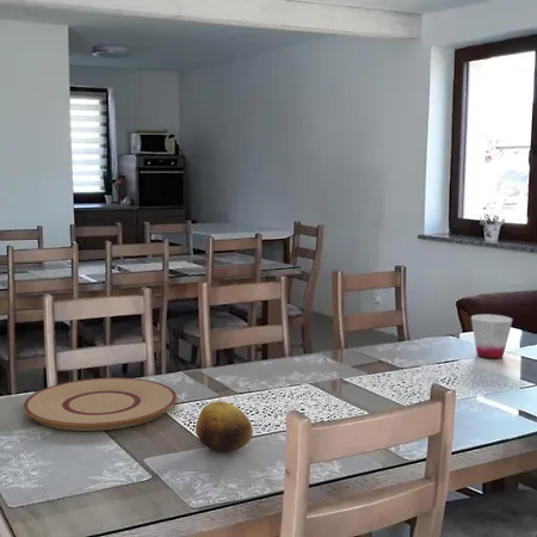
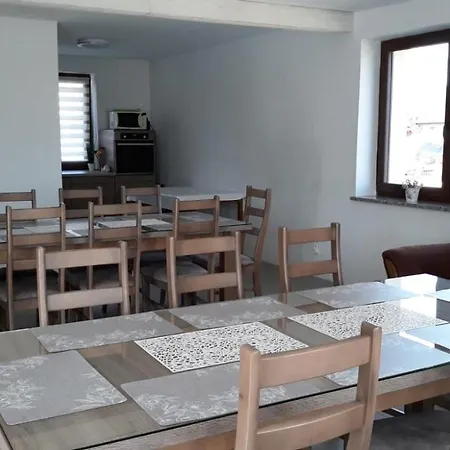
- cup (490, 337)
- fruit (222, 425)
- plate (101, 402)
